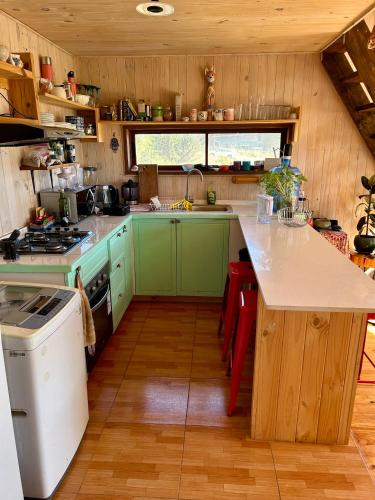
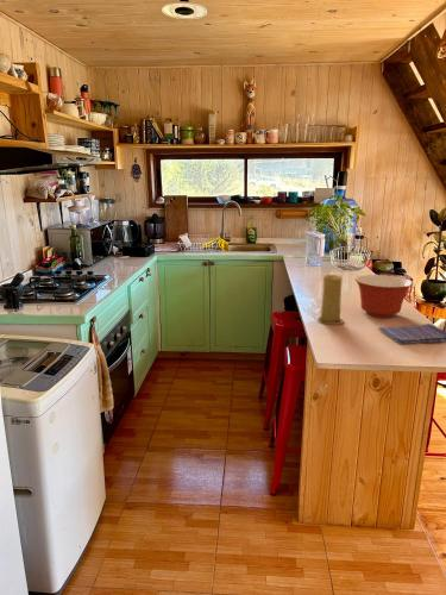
+ dish towel (415, 332)
+ mixing bowl (381, 296)
+ candle (331, 298)
